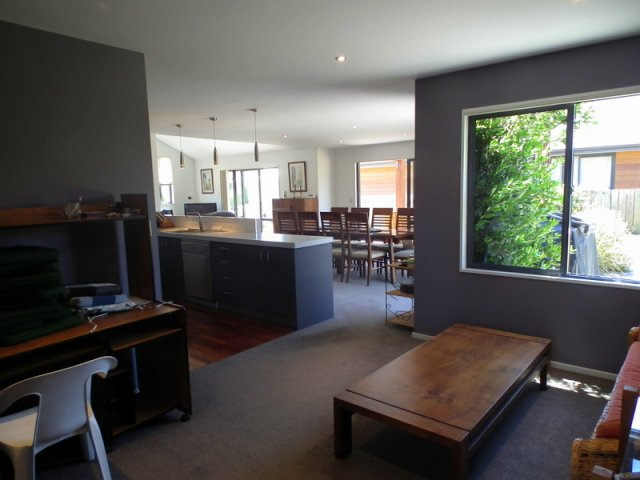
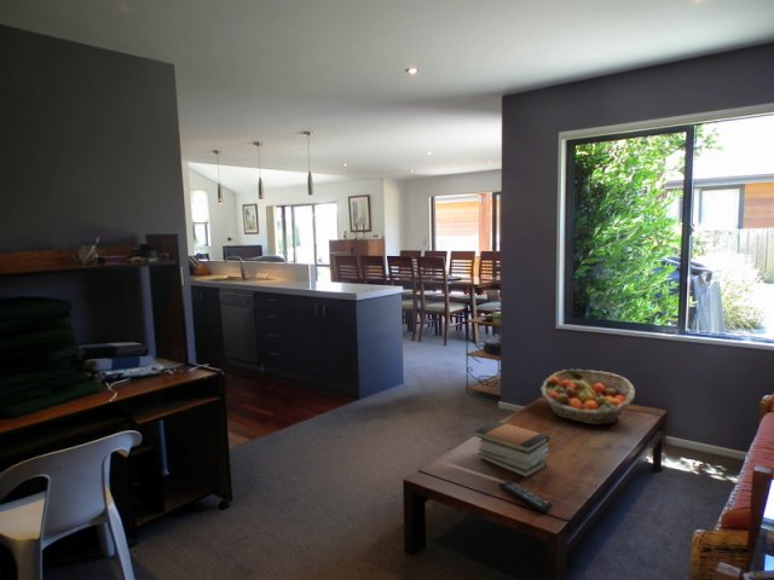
+ book stack (512, 447)
+ remote control (524, 494)
+ fruit basket (585, 395)
